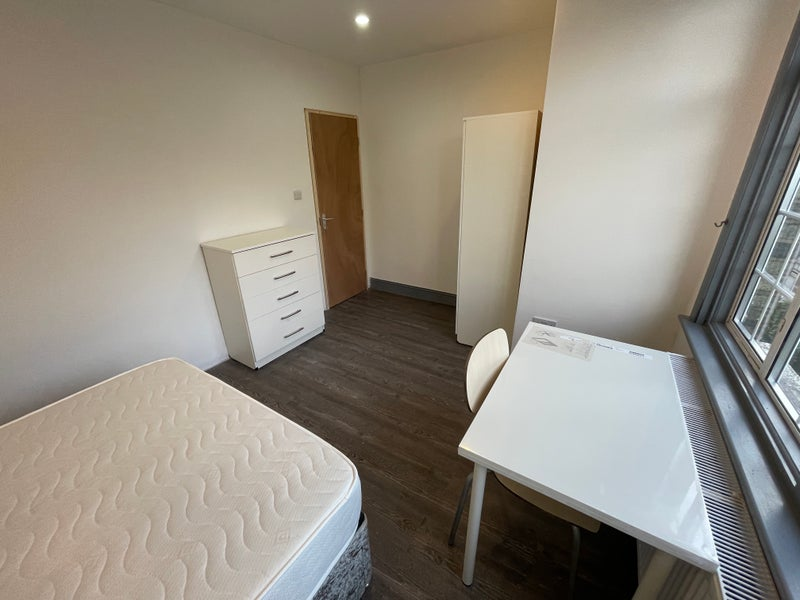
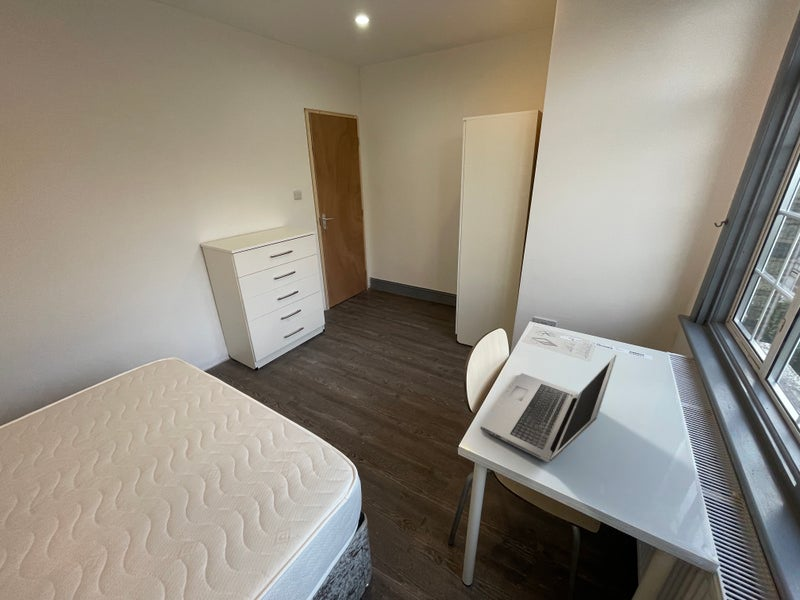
+ laptop (549, 392)
